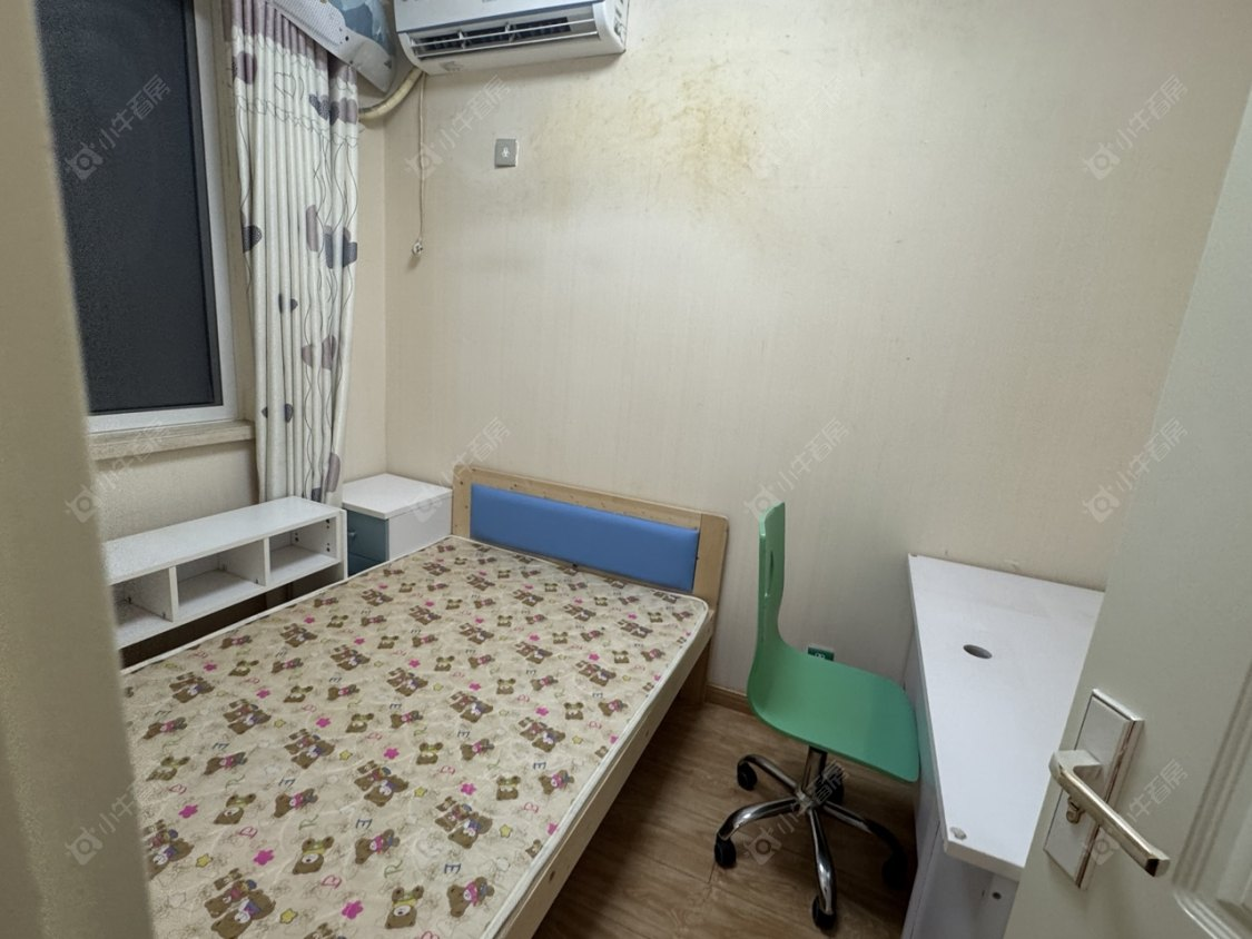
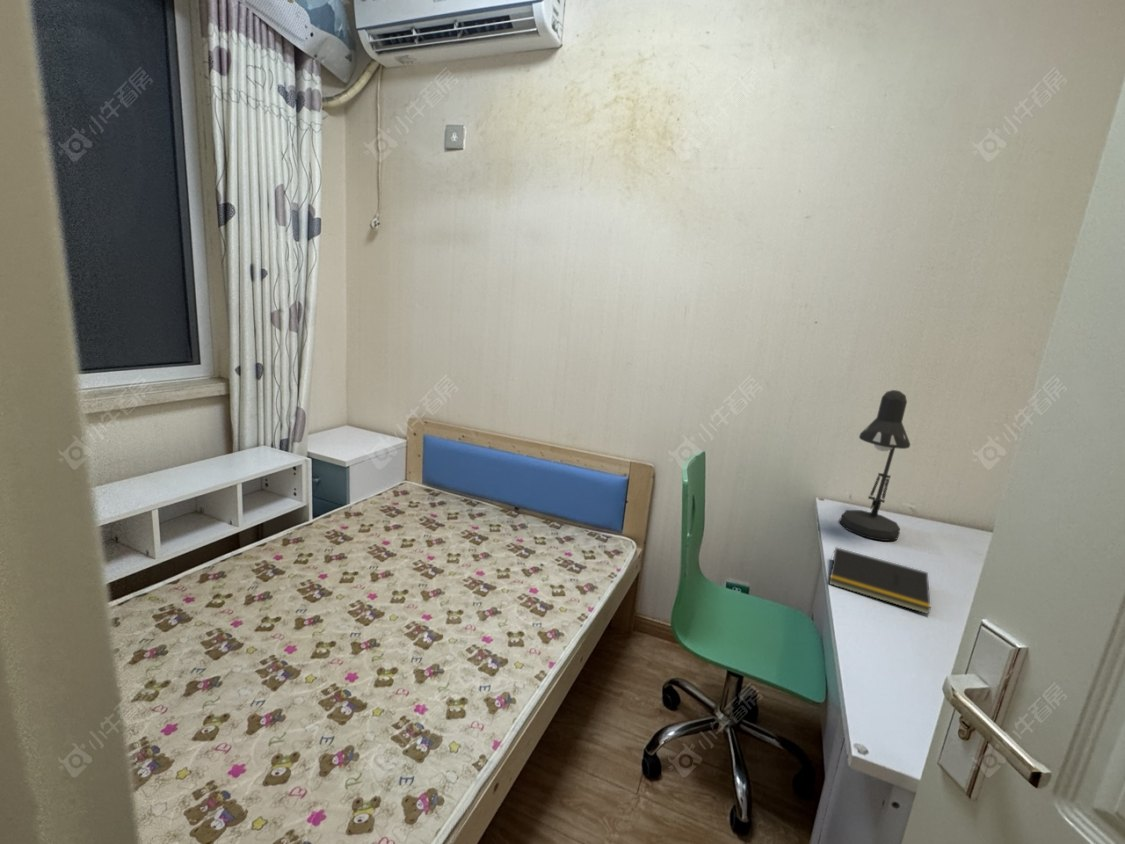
+ desk lamp (886, 462)
+ notepad (878, 578)
